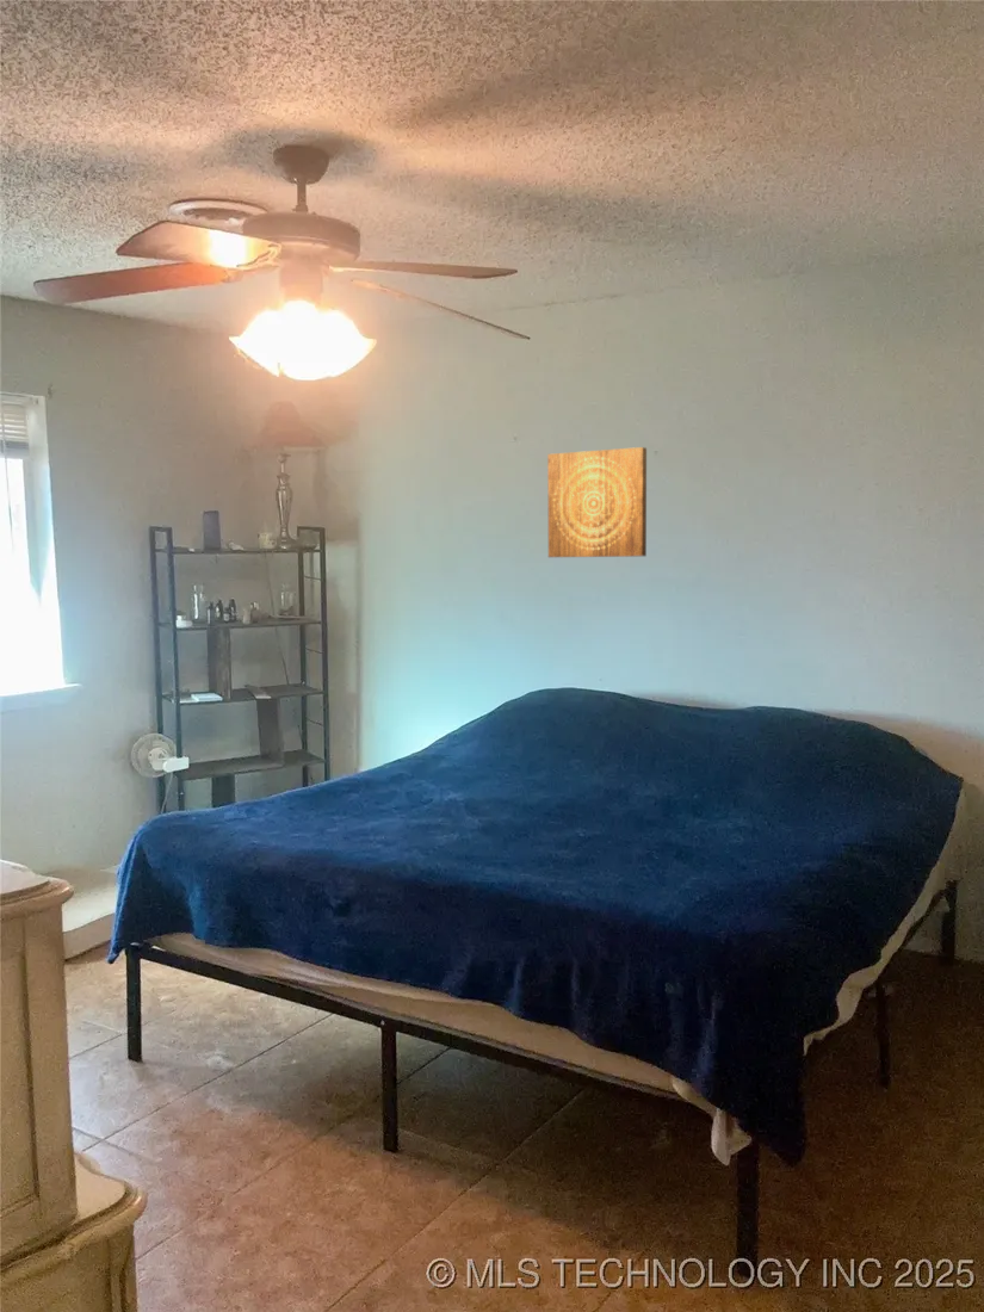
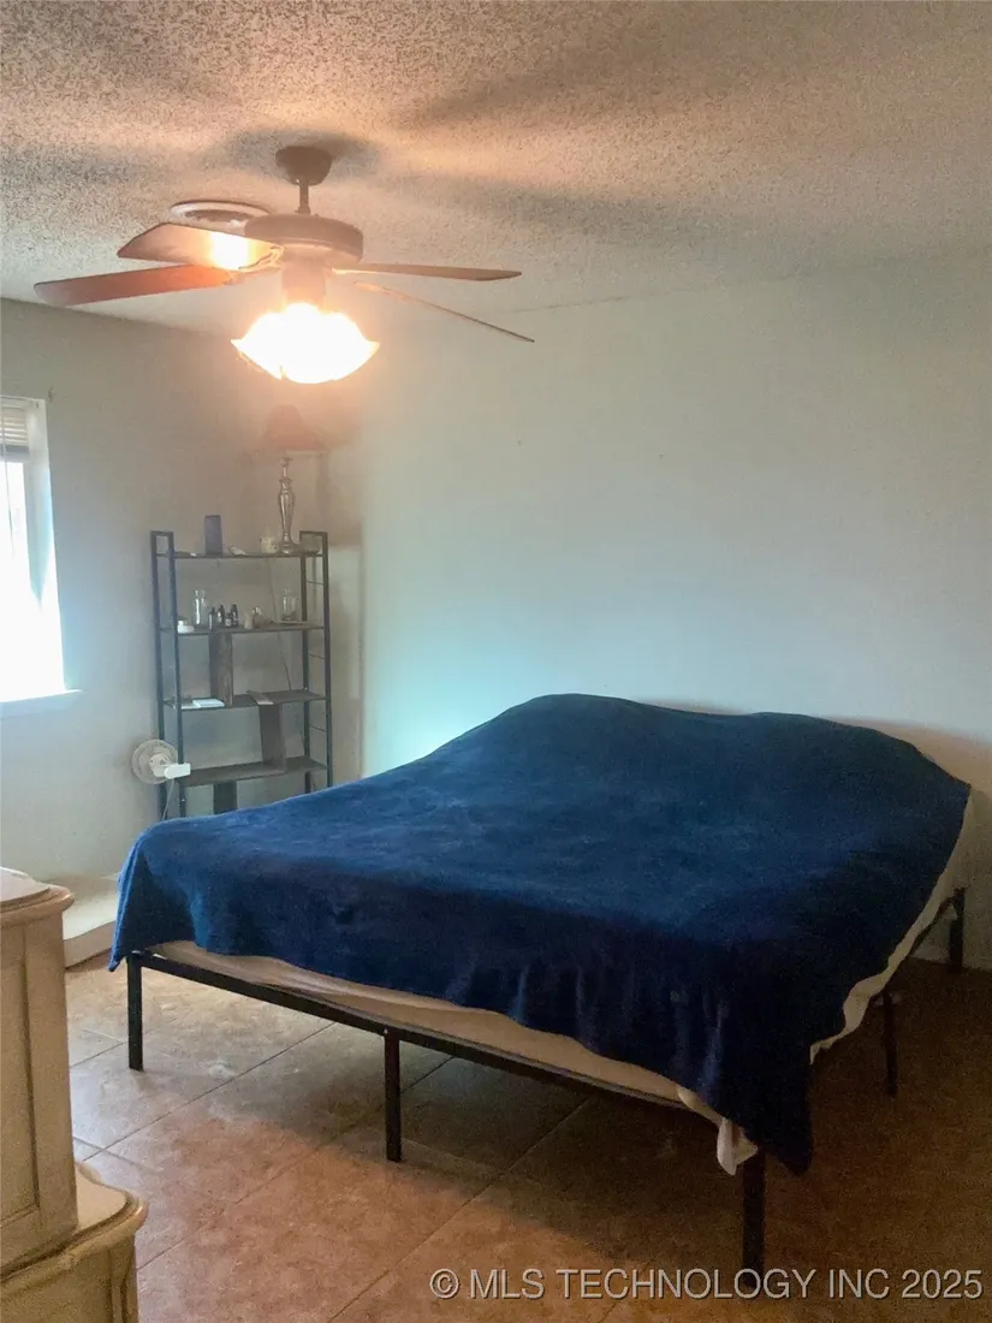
- wall art (595, 503)
